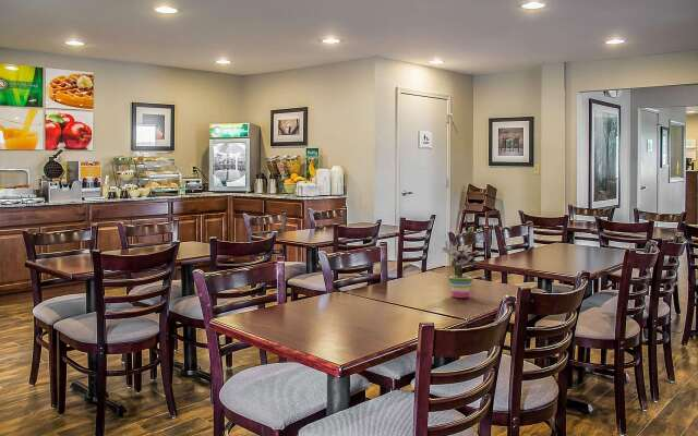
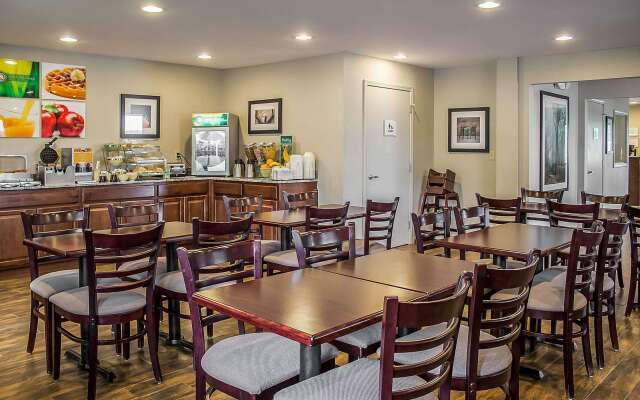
- potted plant (457, 262)
